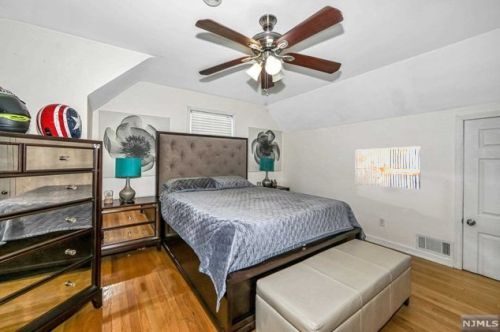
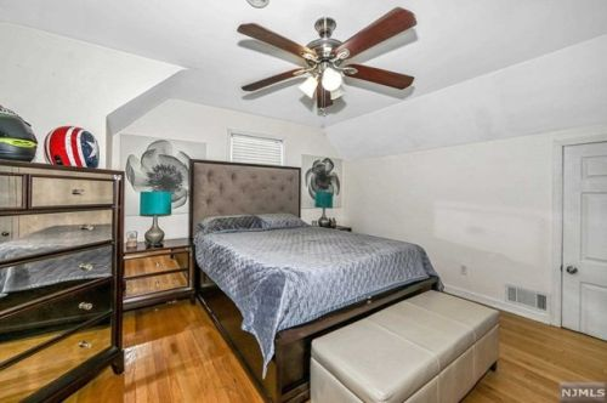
- wall art (384, 167)
